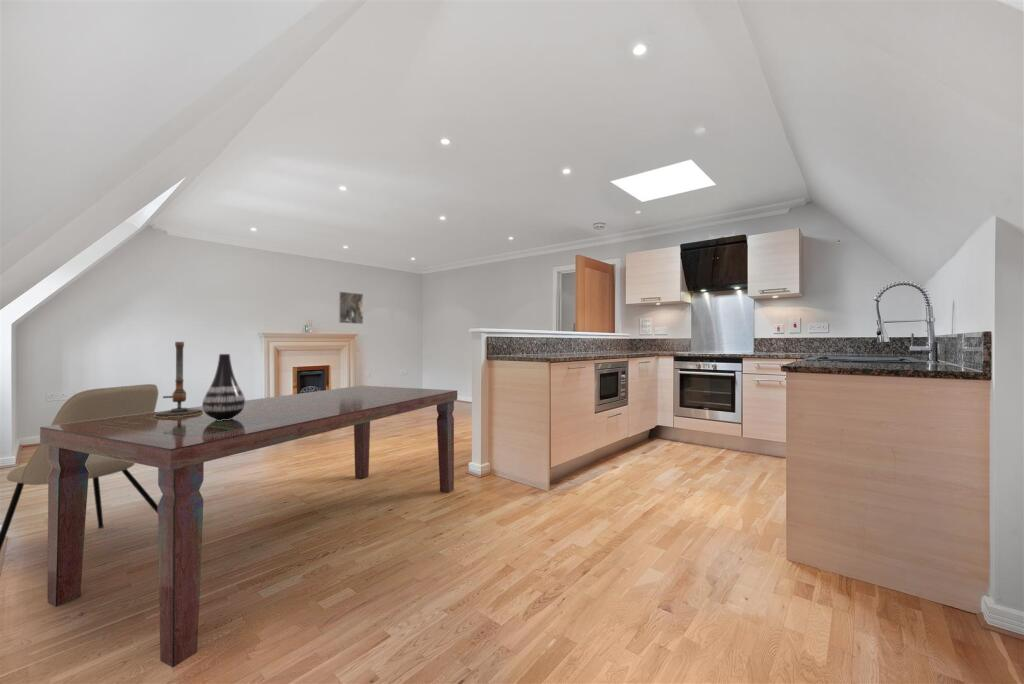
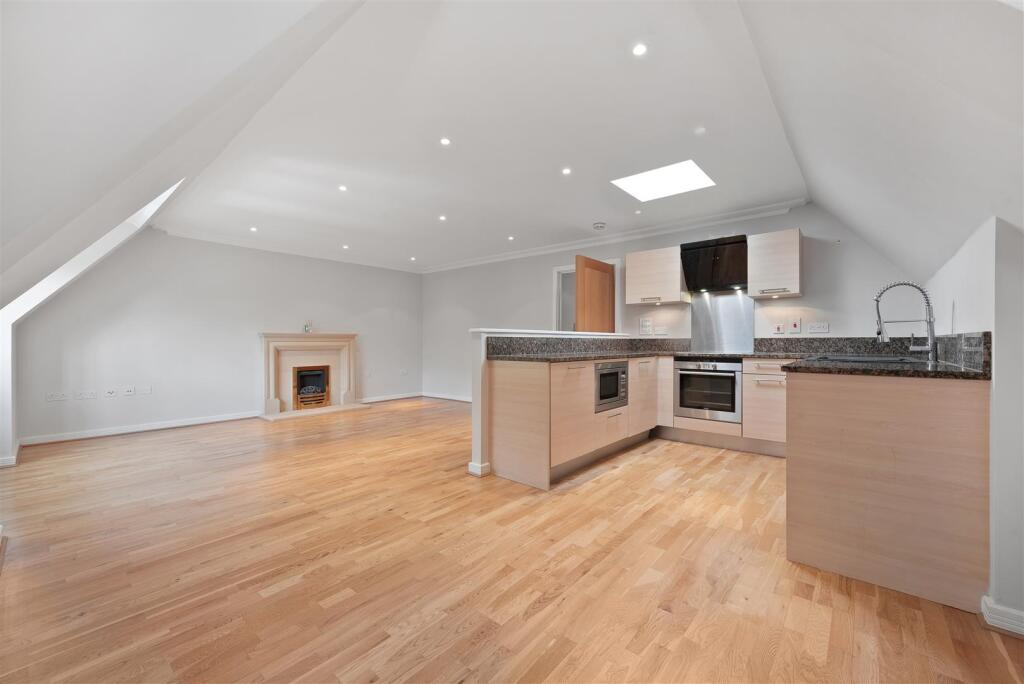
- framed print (351, 308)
- dining table (299, 438)
- dining chair (90, 467)
- vase (224, 386)
- candlestick (179, 377)
